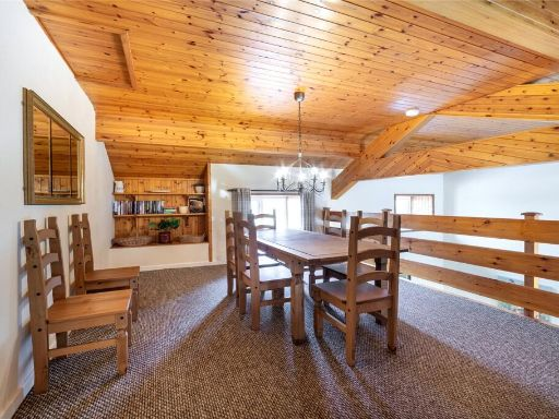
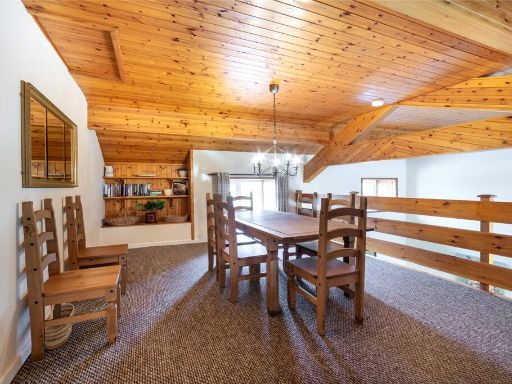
+ basket (61, 314)
